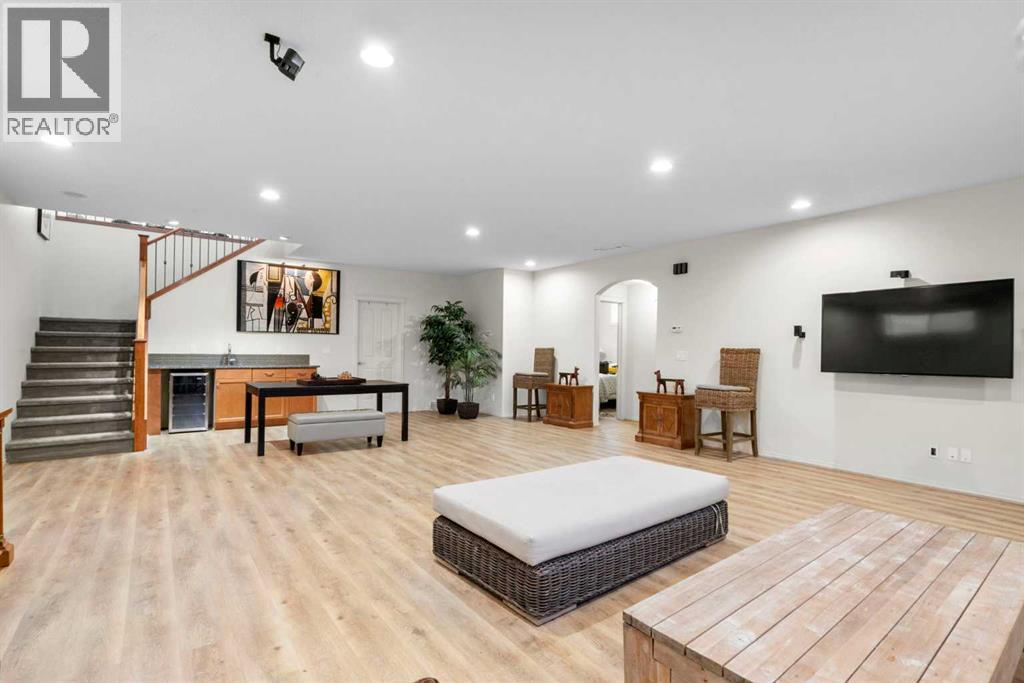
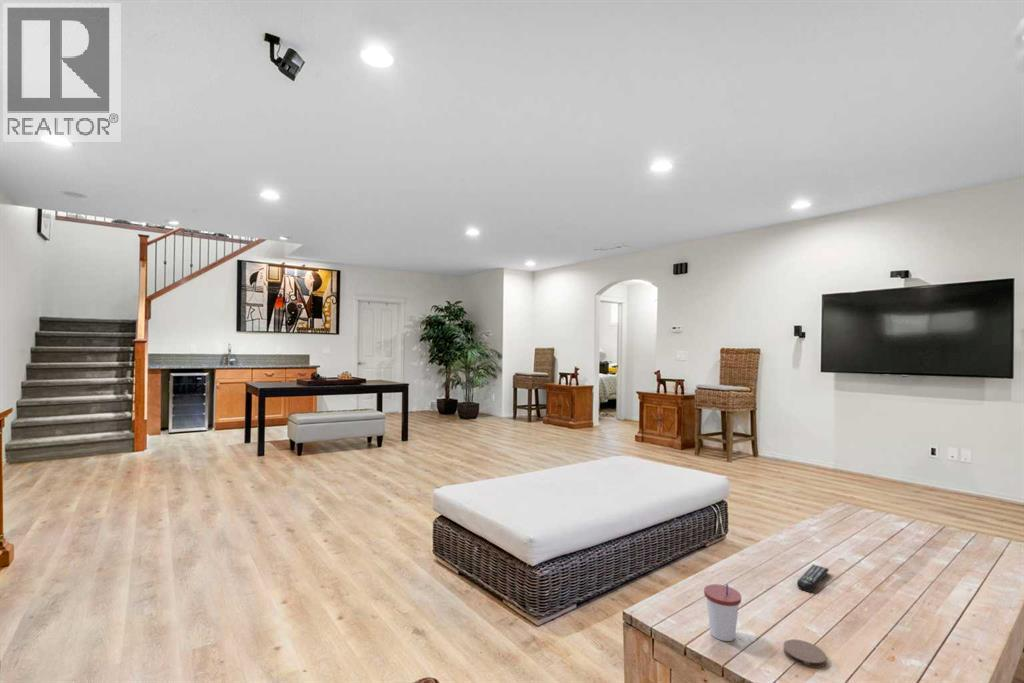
+ coaster (804, 653)
+ remote control (813, 577)
+ cup (722, 608)
